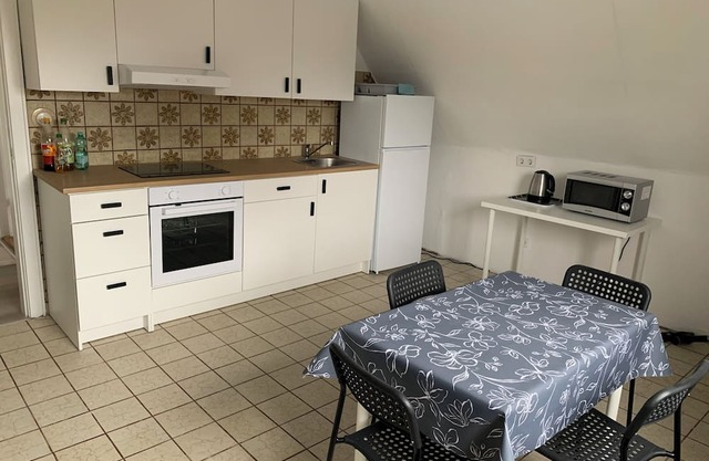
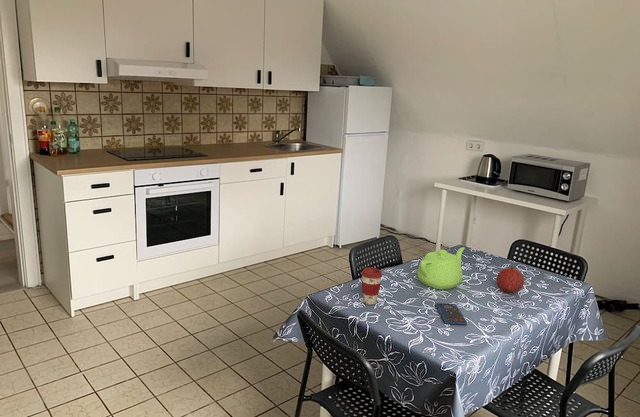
+ fruit (510, 279)
+ smartphone (450, 313)
+ coffee cup (370, 286)
+ teapot (442, 266)
